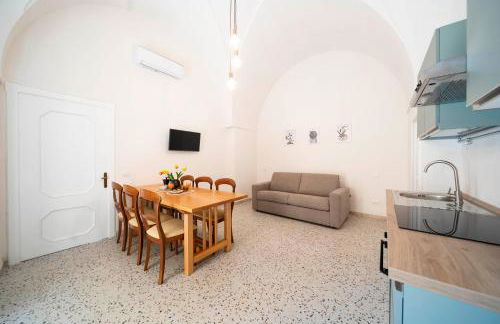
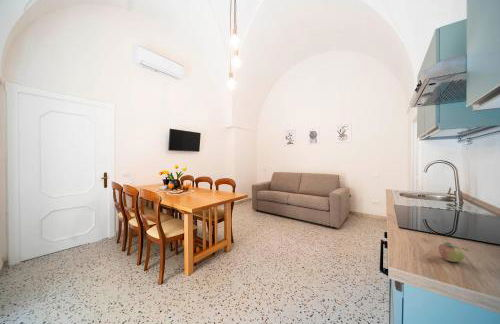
+ apple (448, 251)
